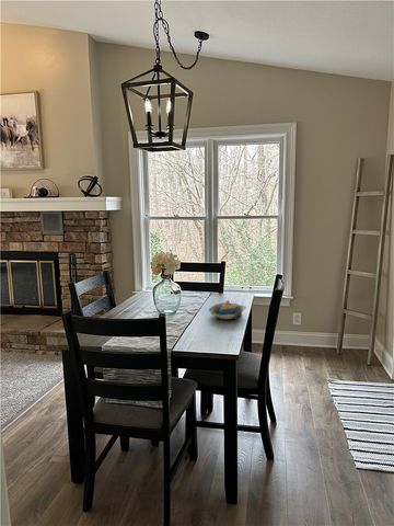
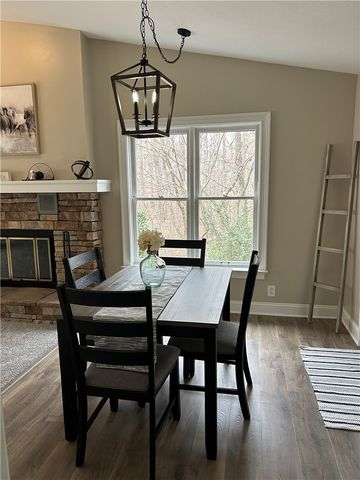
- decorative bowl (227, 307)
